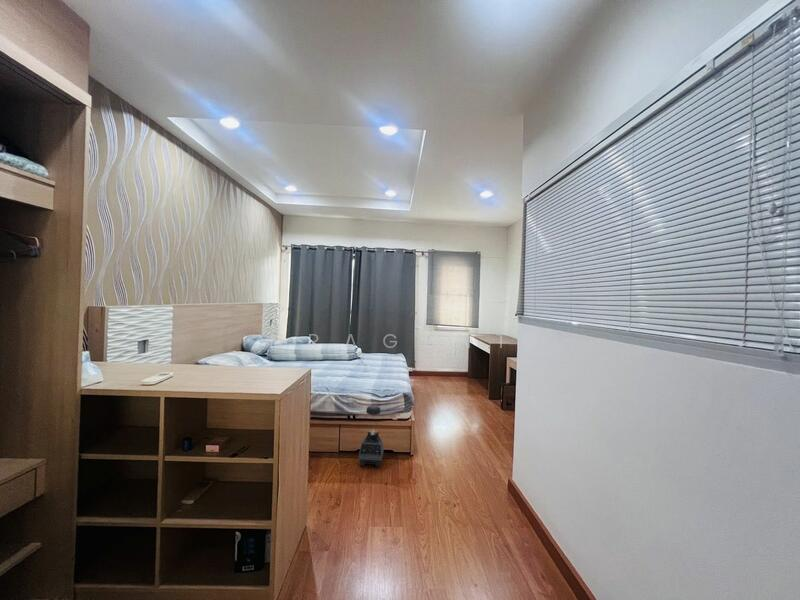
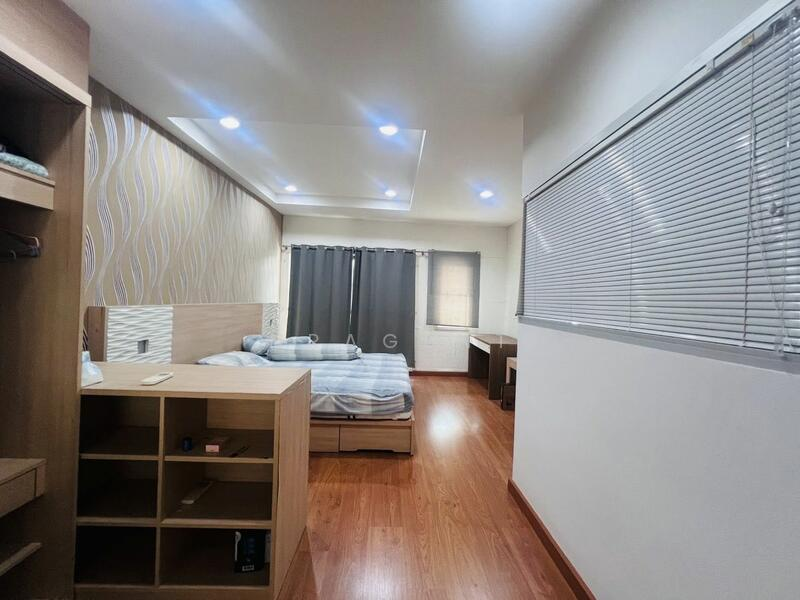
- blender (372, 434)
